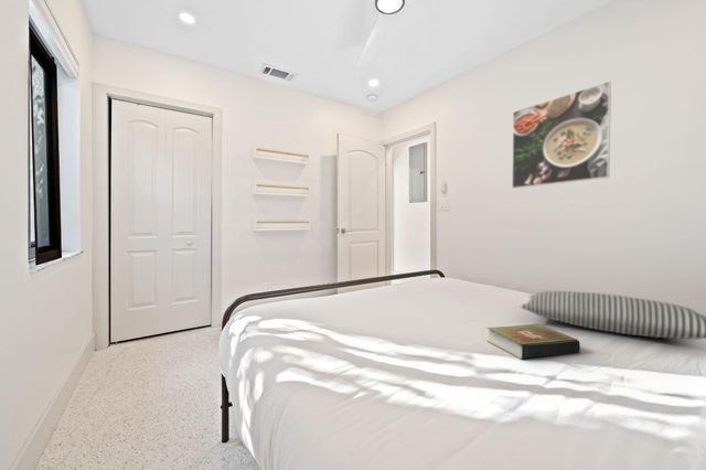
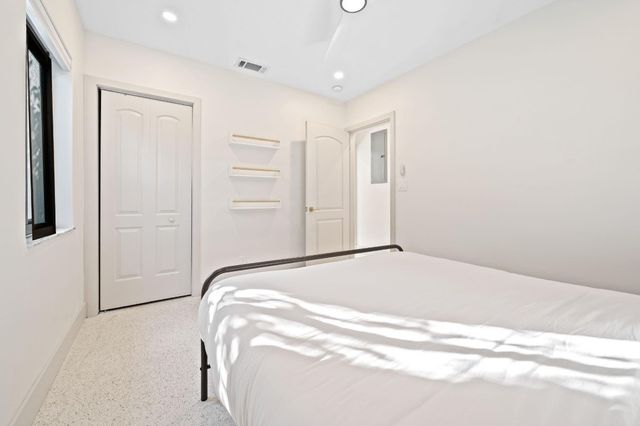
- book (531, 339)
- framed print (555, 141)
- pillow (606, 311)
